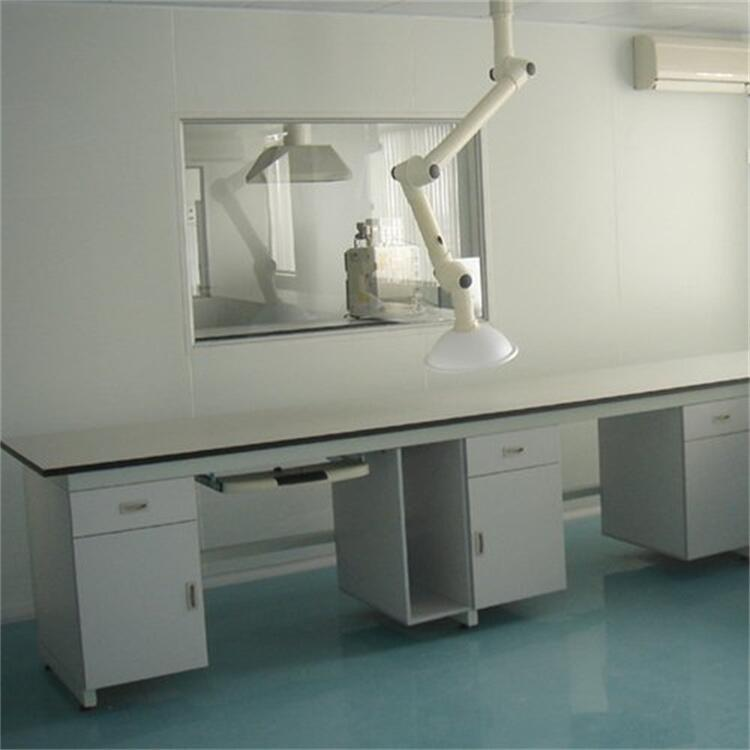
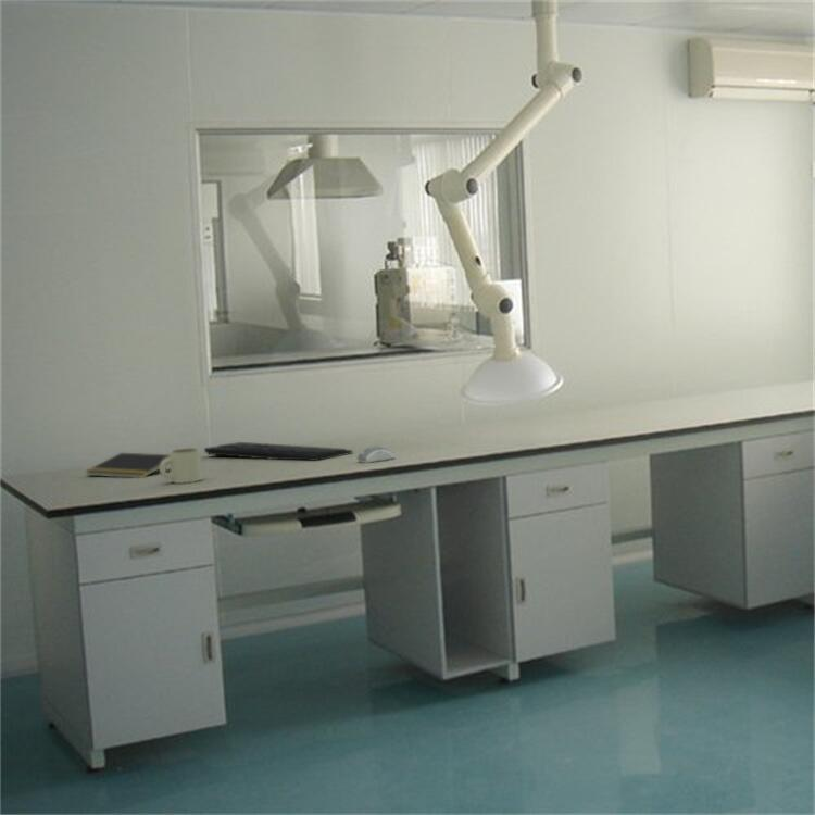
+ keyboard (277, 450)
+ notepad (131, 465)
+ computer mouse (376, 452)
+ mug (179, 465)
